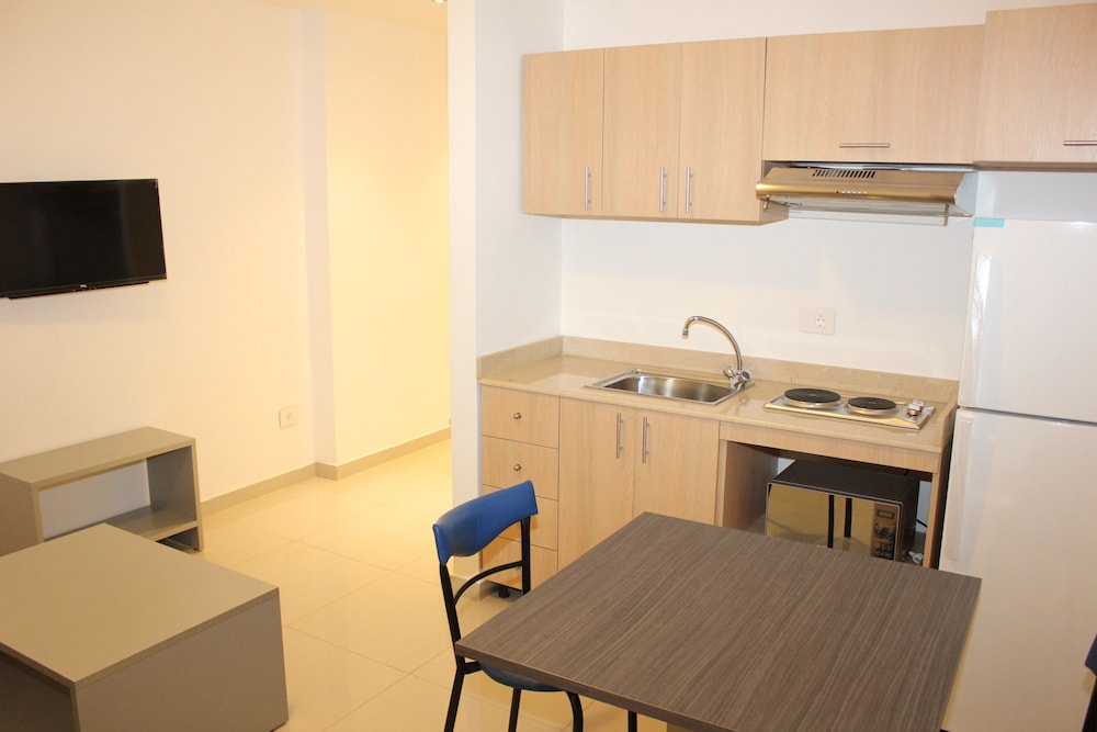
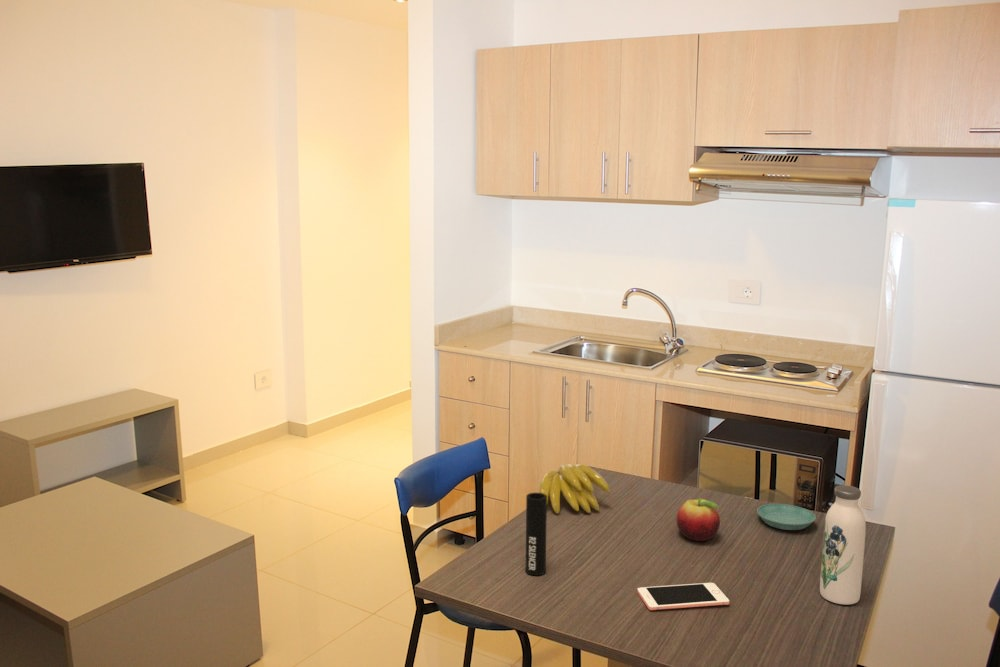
+ cup (536, 533)
+ water bottle (843, 542)
+ banana (572, 482)
+ fruit (698, 518)
+ cell phone (682, 596)
+ saucer (785, 518)
